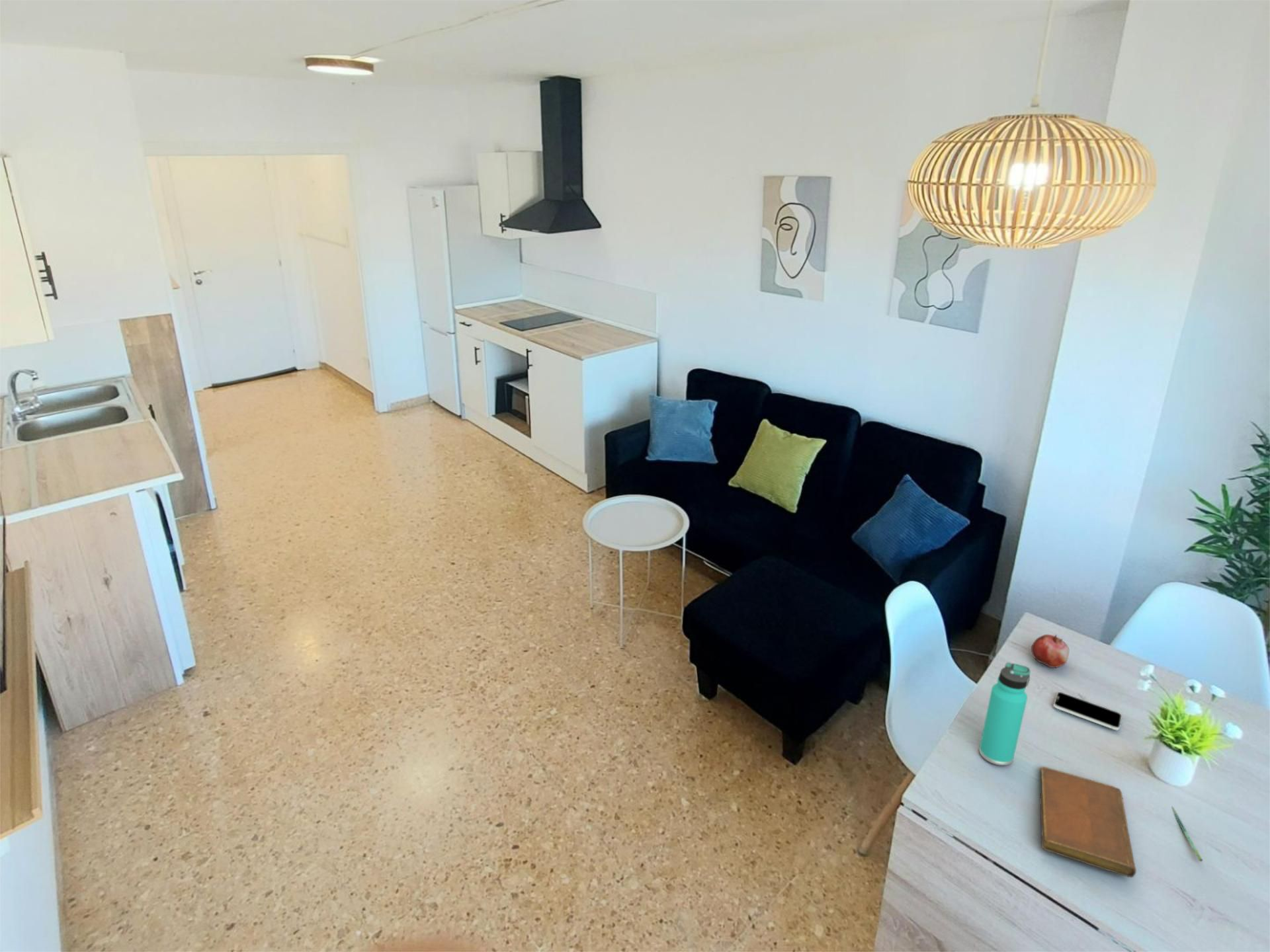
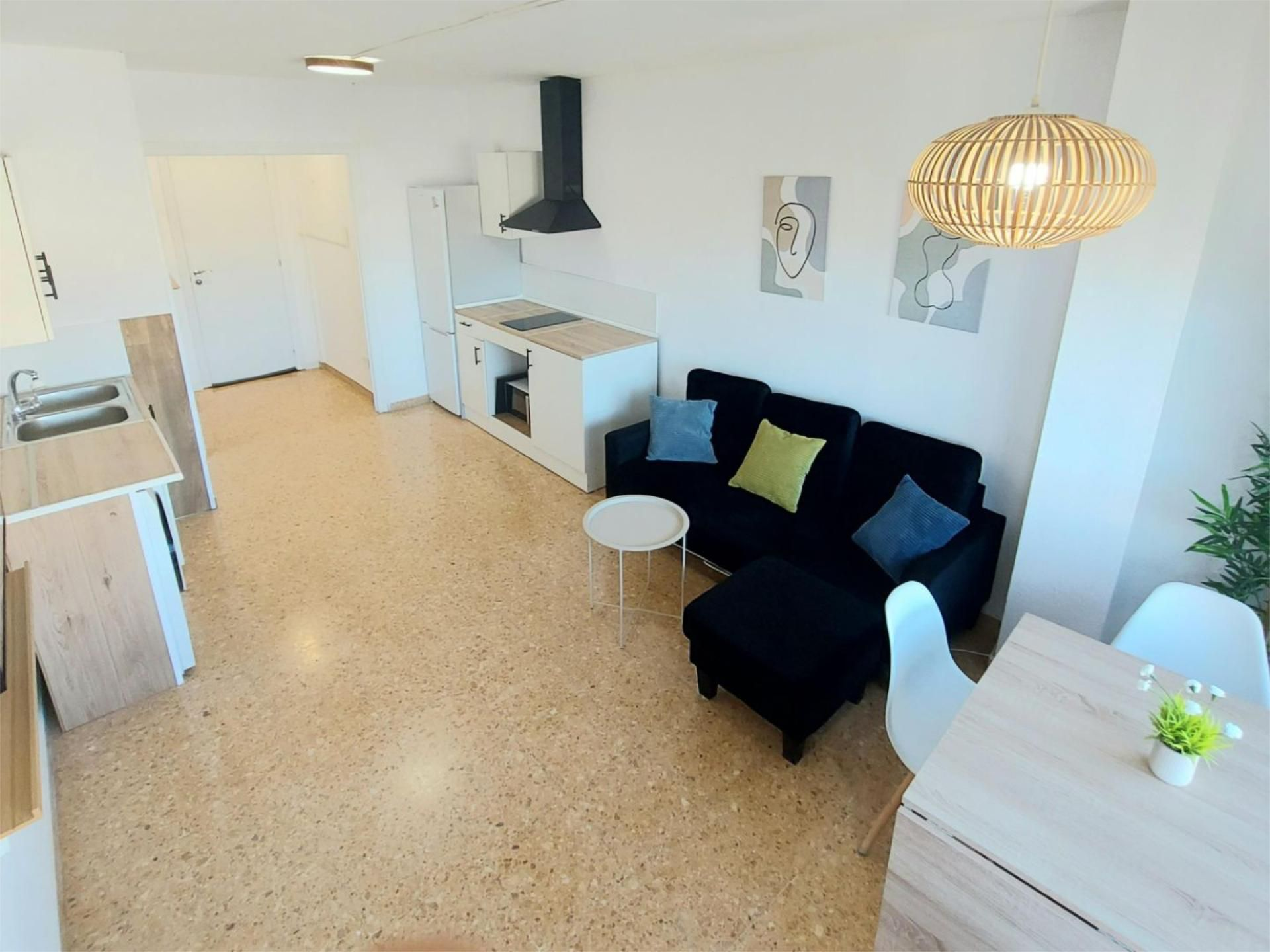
- pen (1185, 832)
- thermos bottle (1005, 711)
- notebook (1083, 817)
- smartphone (1087, 710)
- fruit (1051, 648)
